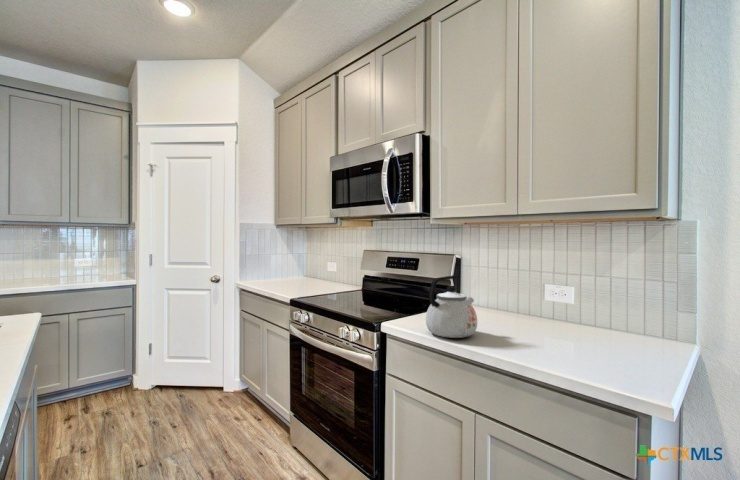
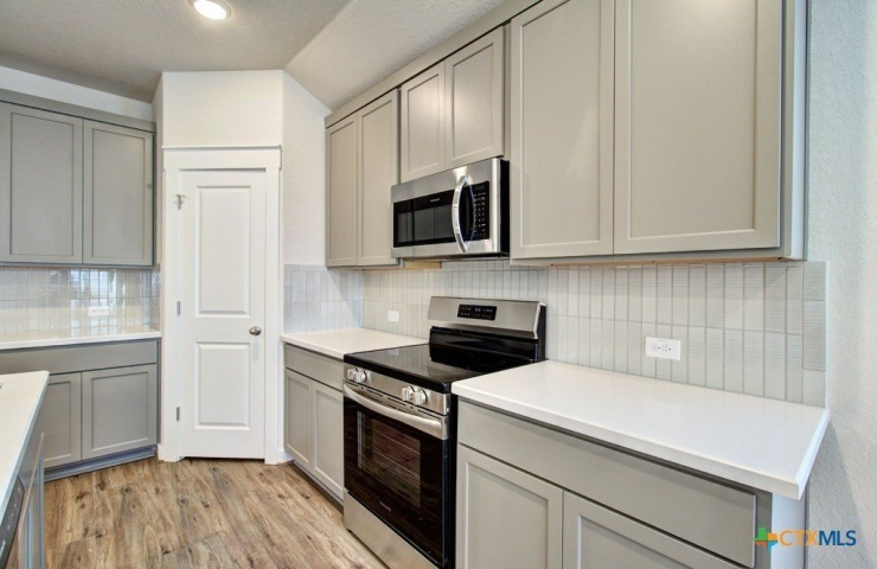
- kettle (451, 304)
